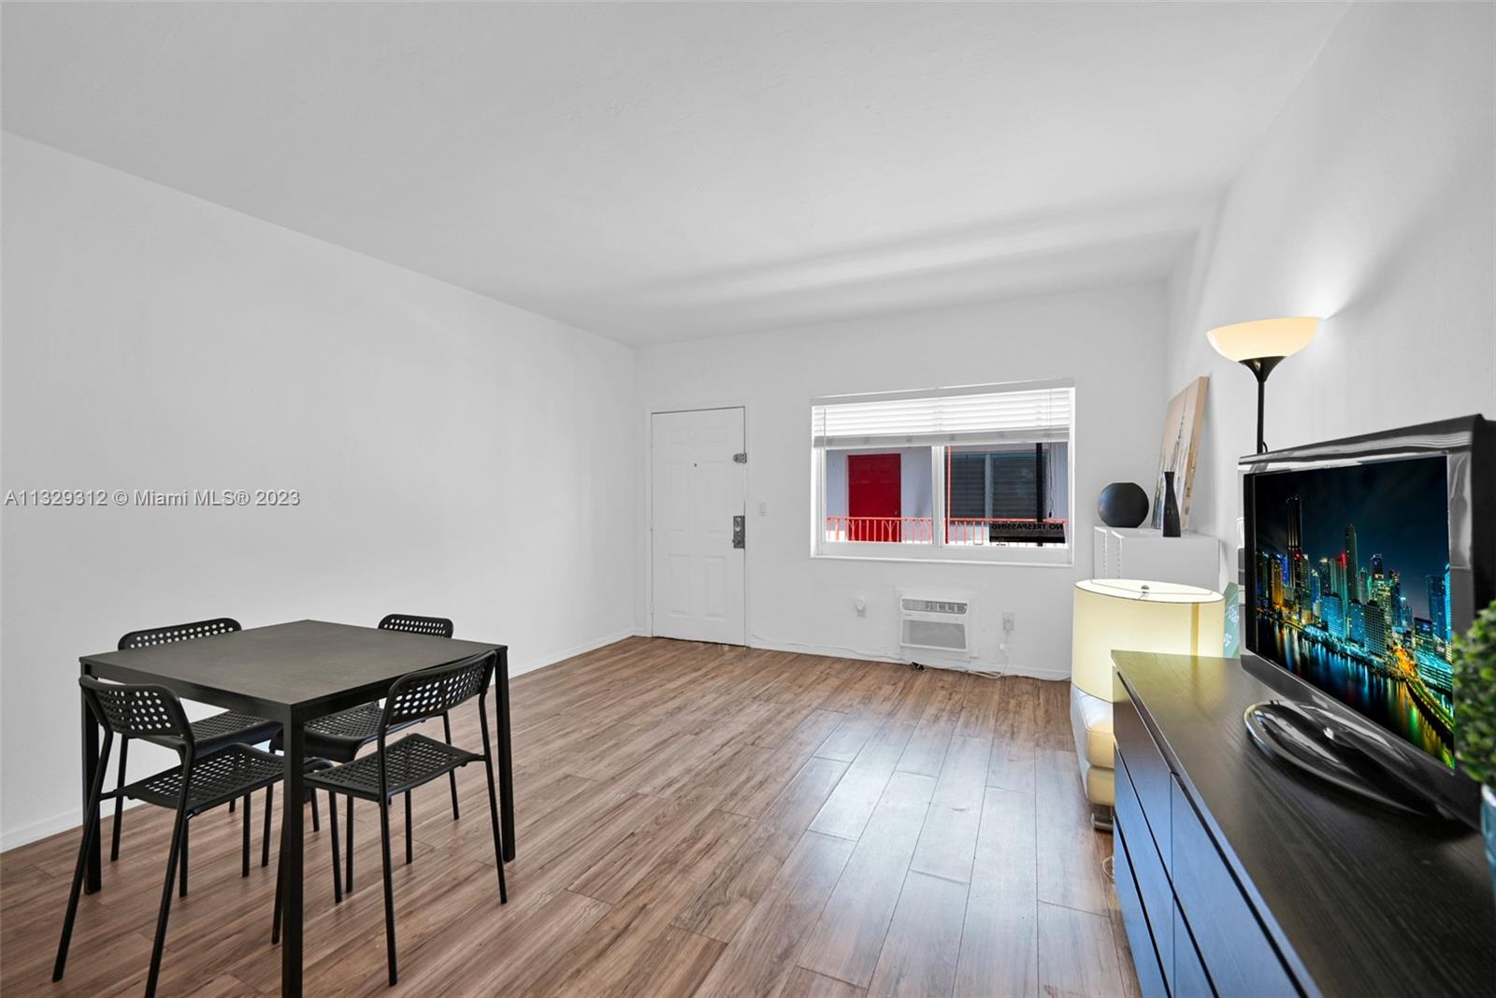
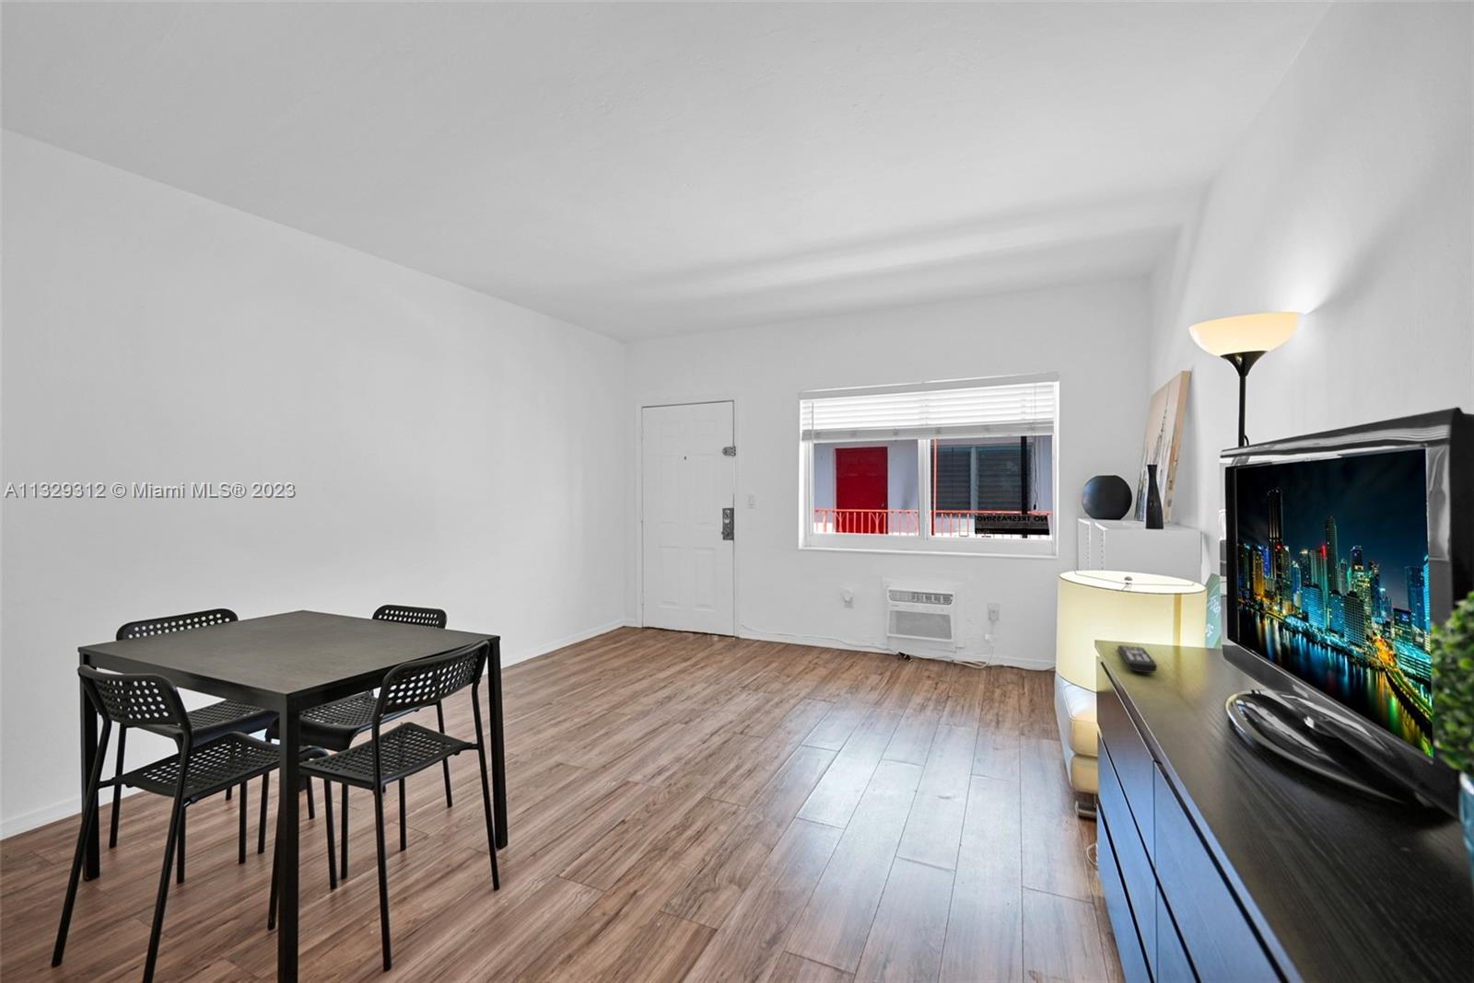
+ remote control (1136, 658)
